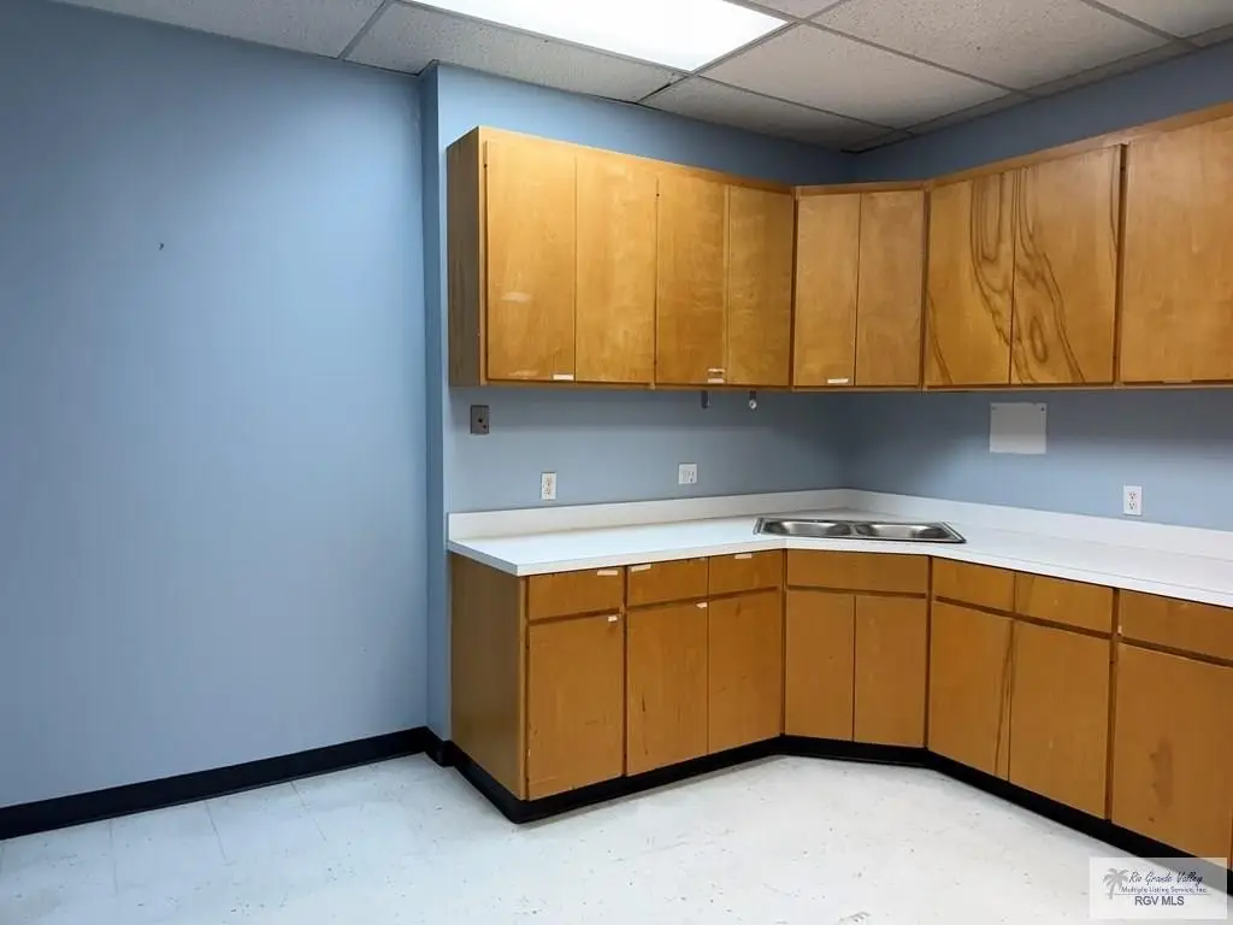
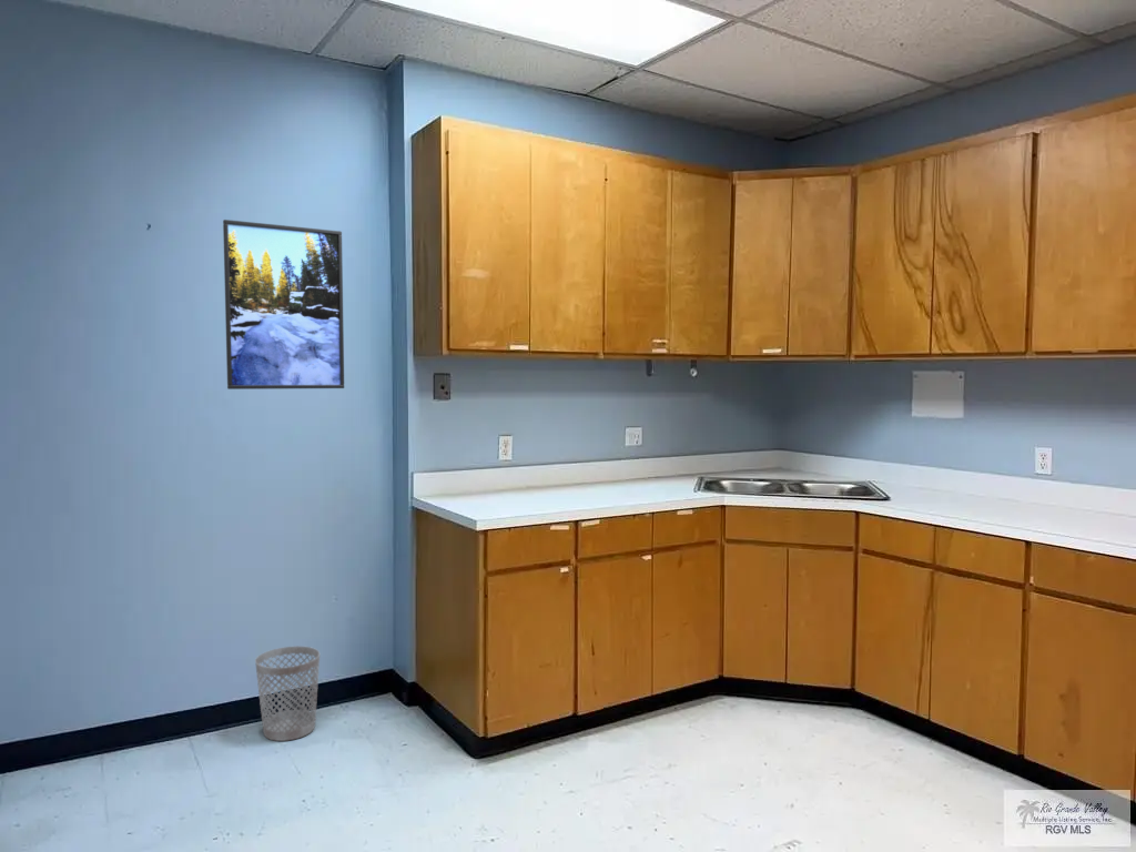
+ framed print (286, 307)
+ wastebasket (288, 693)
